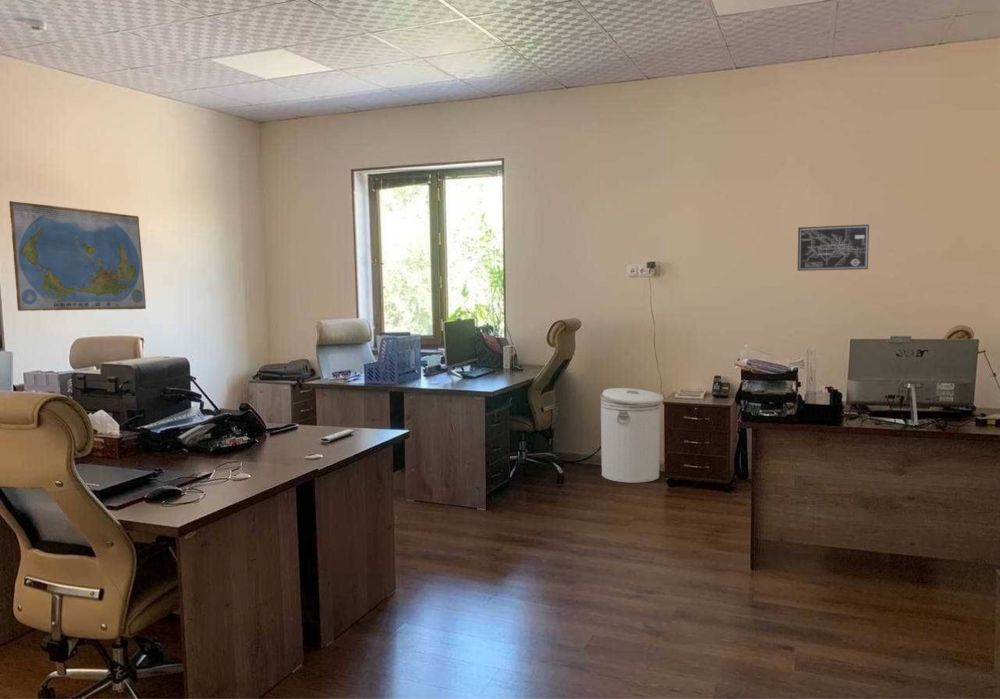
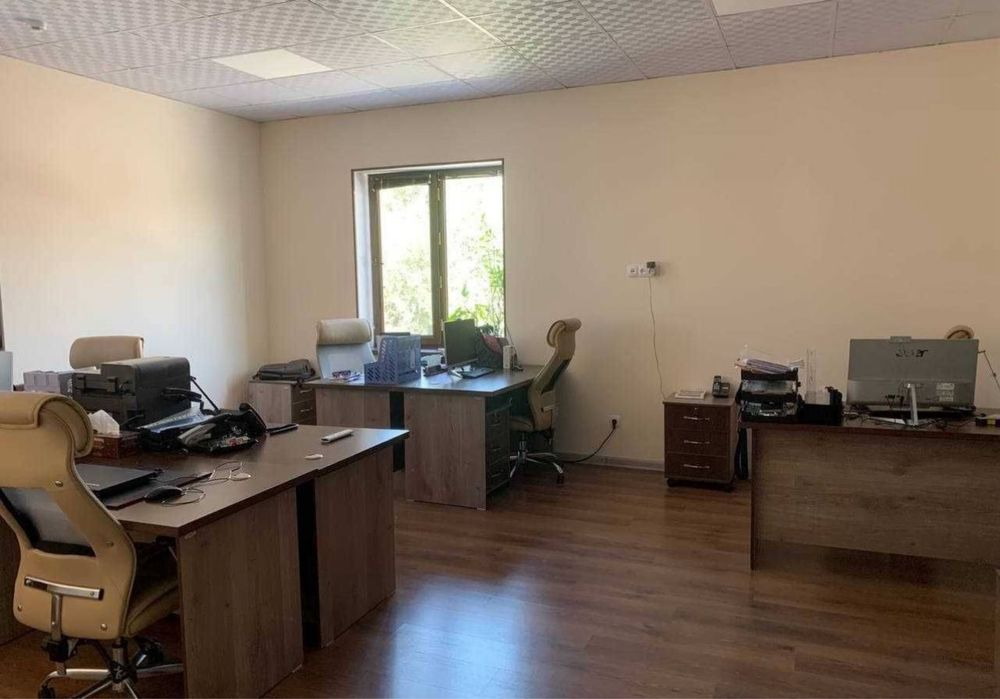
- world map (83, 259)
- wall art (832, 248)
- can (632, 433)
